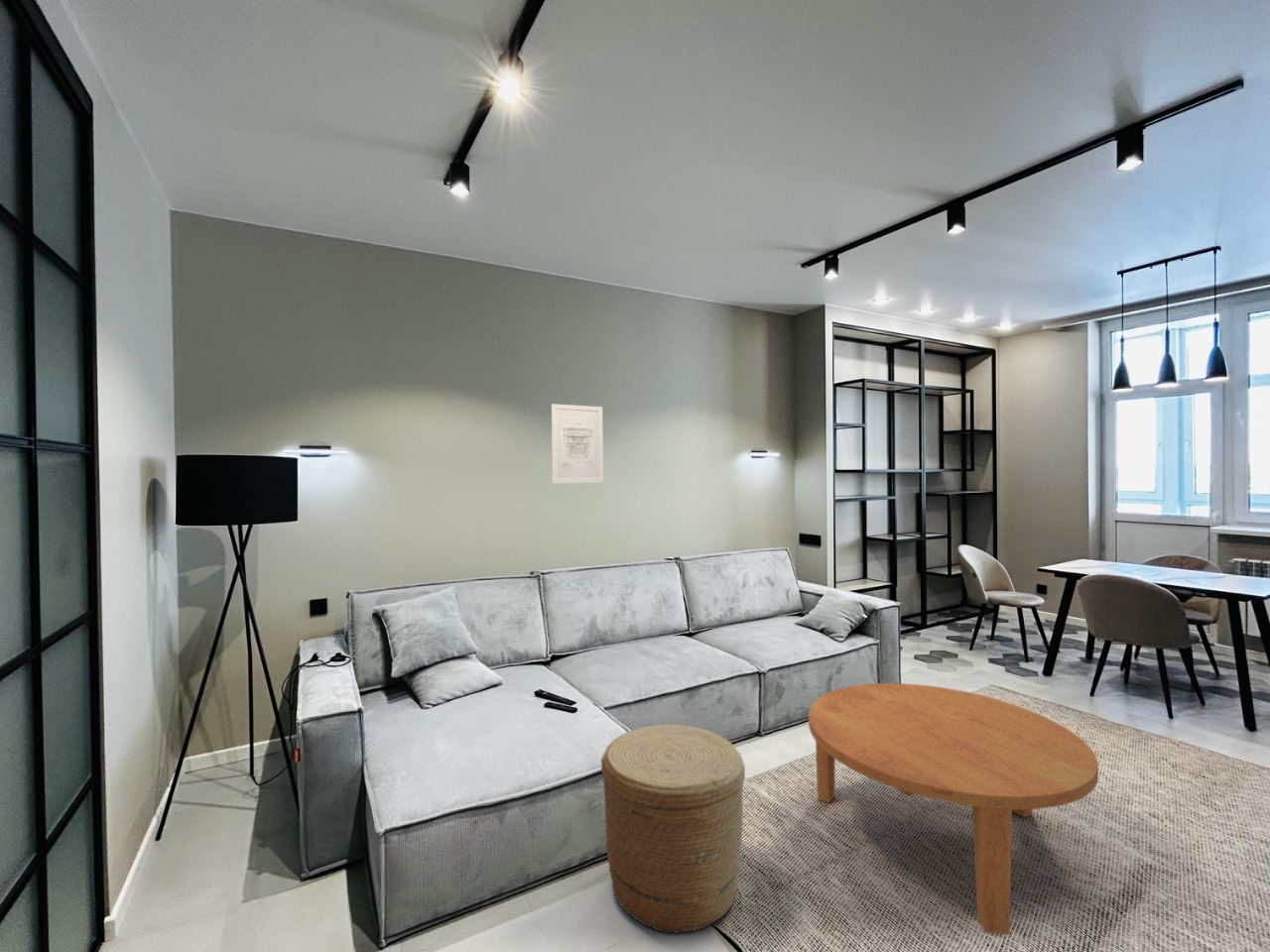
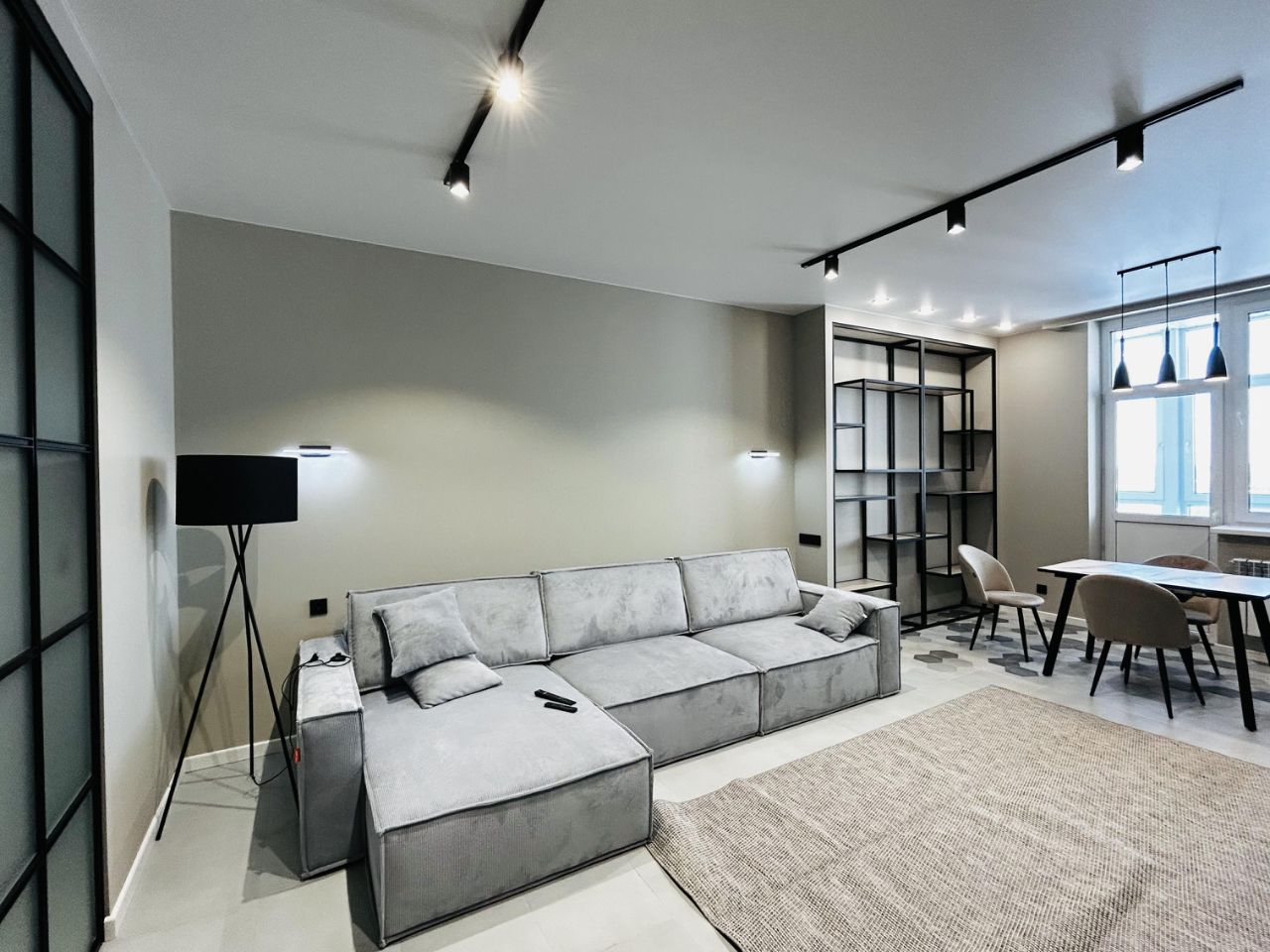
- basket (672, 818)
- coffee table (939, 782)
- wall art (577, 443)
